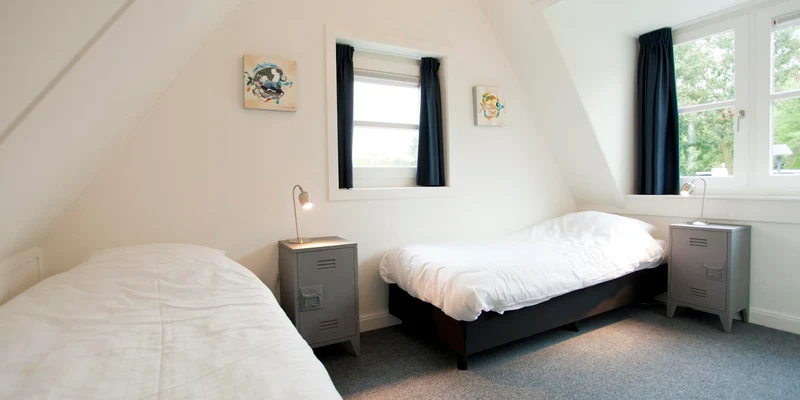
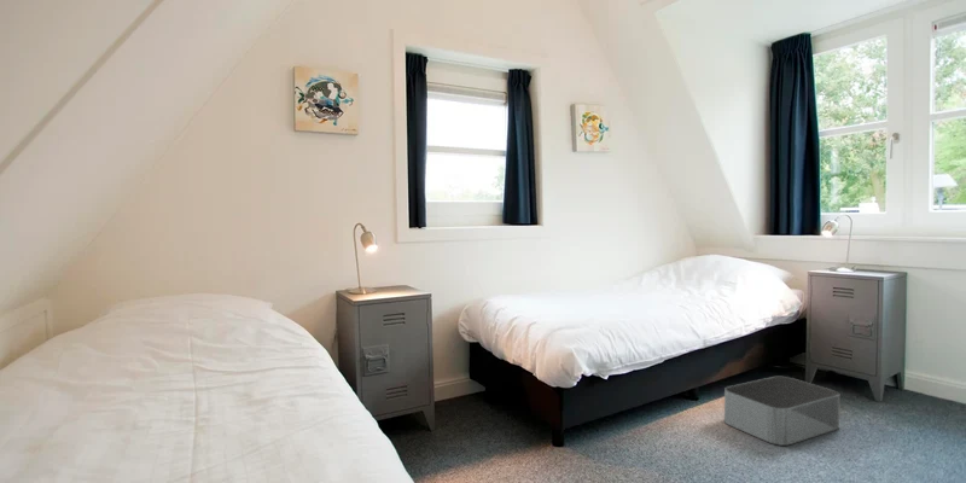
+ storage bin (780, 407)
